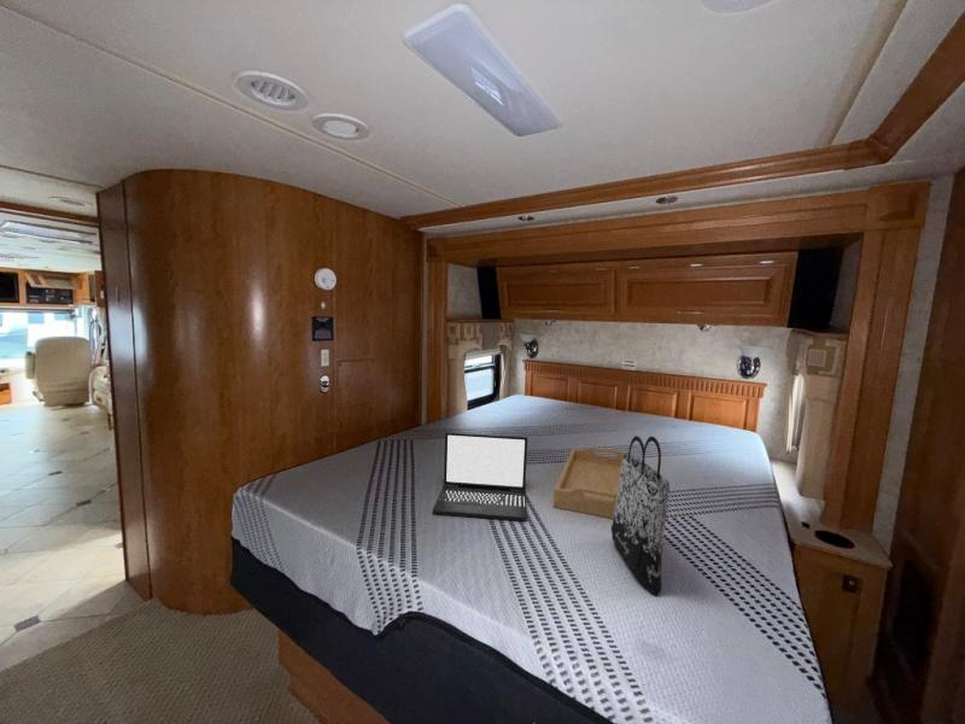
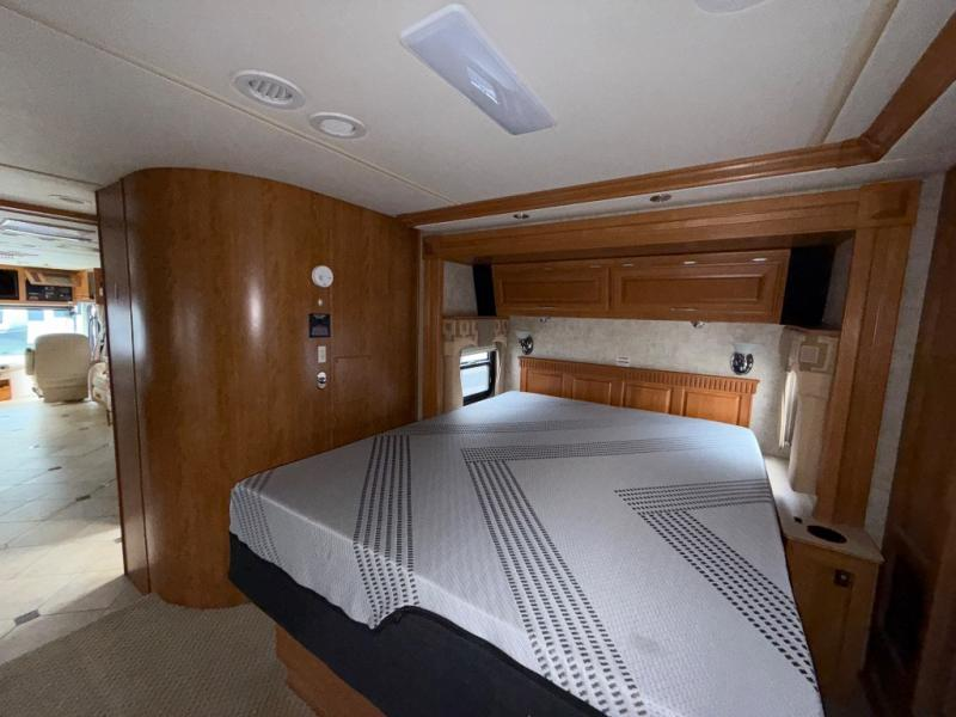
- laptop (482, 473)
- serving tray (601, 477)
- tote bag (638, 501)
